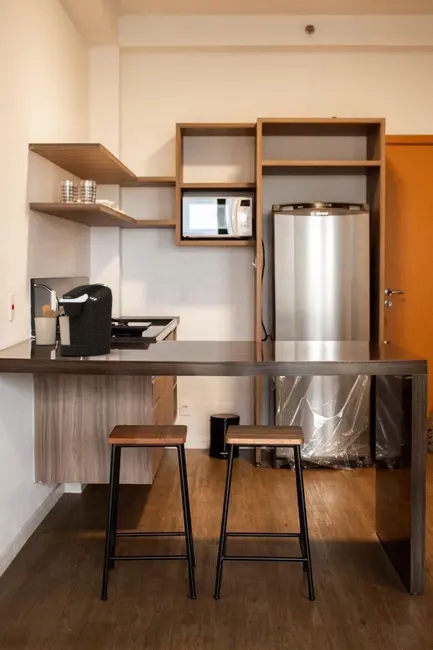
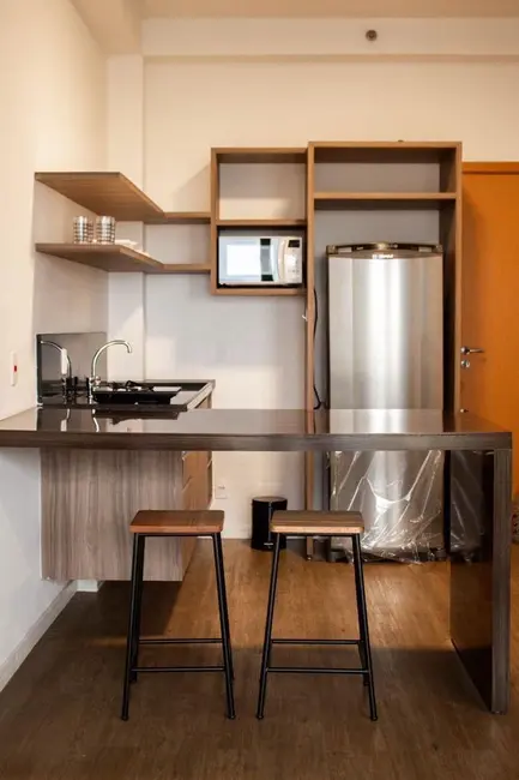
- coffee maker (83, 318)
- utensil holder (51, 324)
